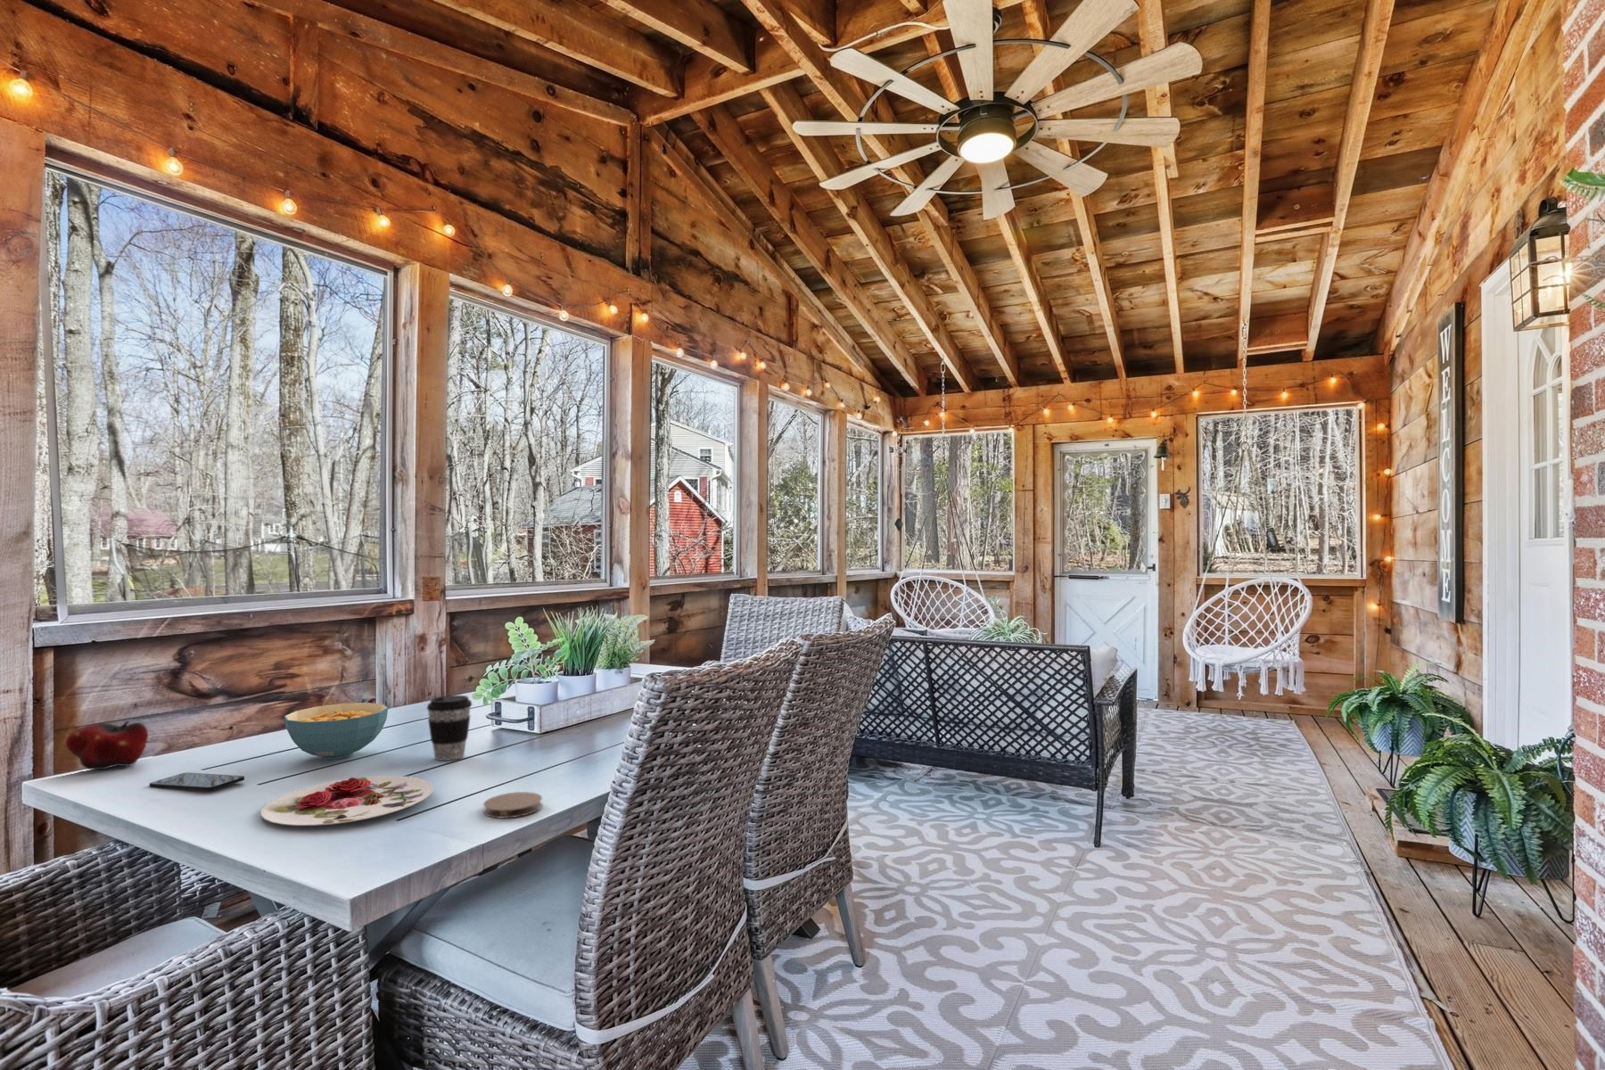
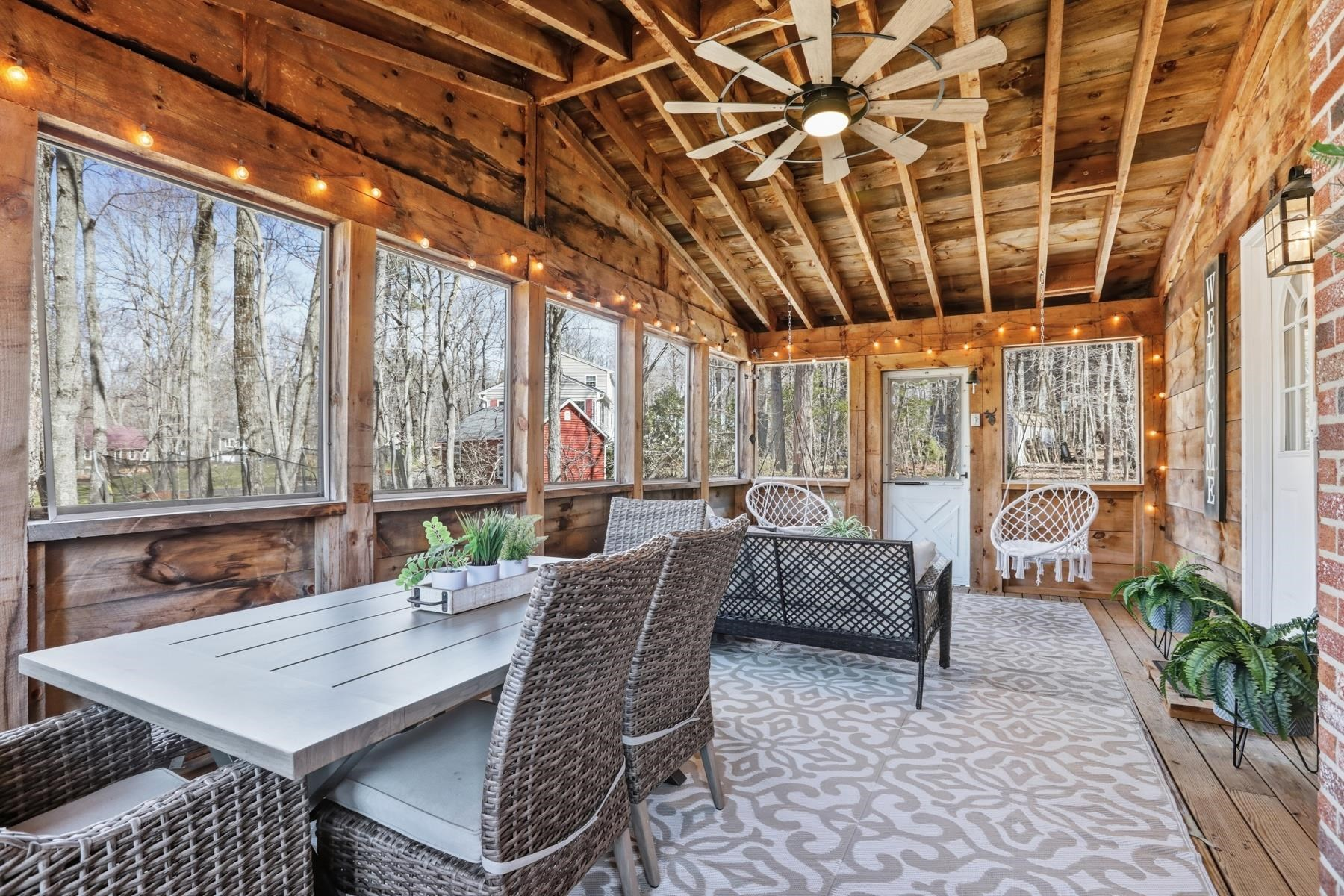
- coaster (512, 804)
- fruit (107, 744)
- cereal bowl (337, 733)
- plate (350, 798)
- coffee cup (449, 727)
- smartphone (197, 781)
